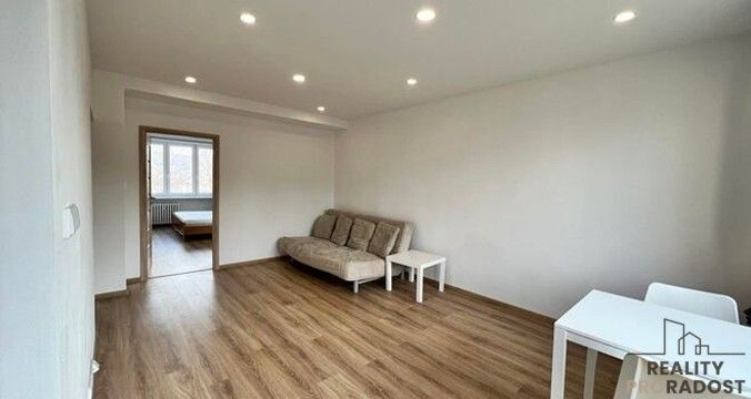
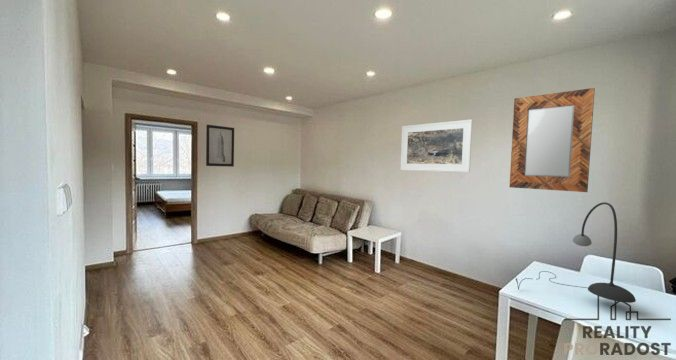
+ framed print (433, 147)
+ home mirror (548, 142)
+ wall art (220, 146)
+ desk lamp (573, 241)
